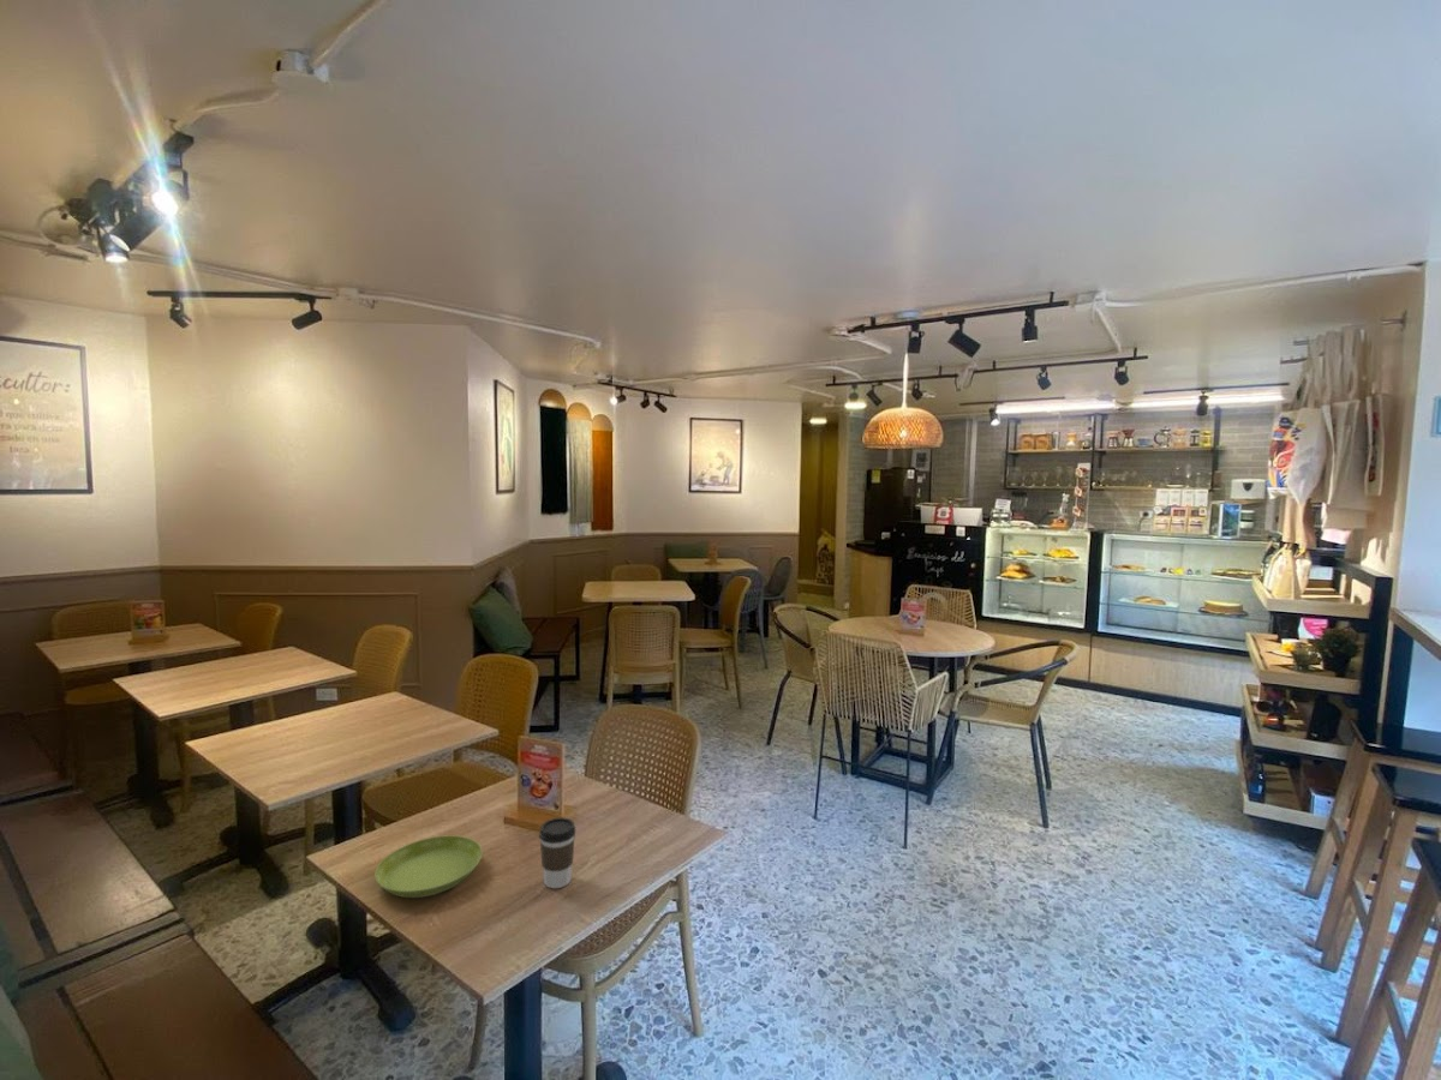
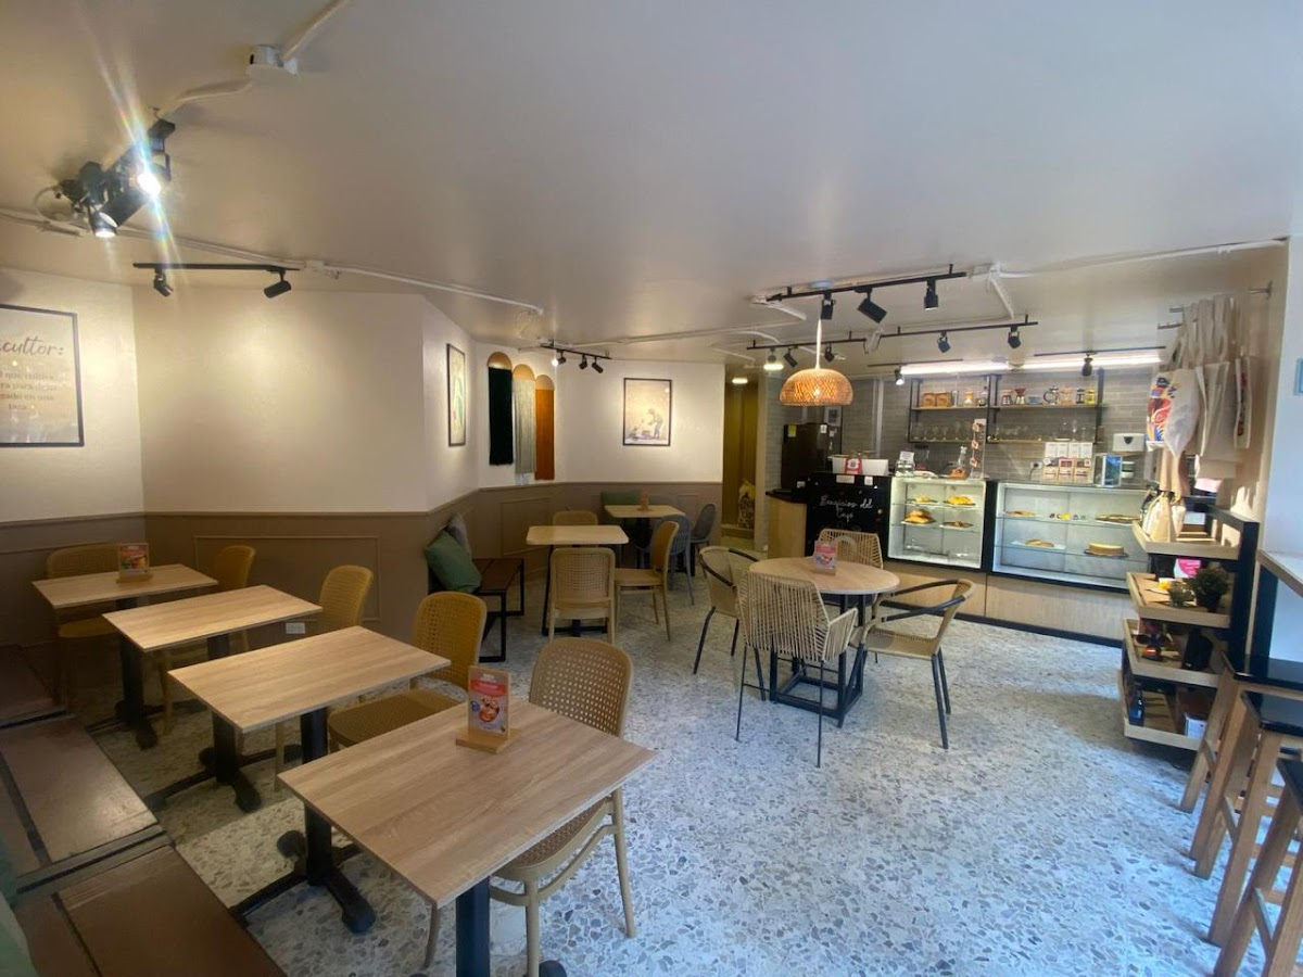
- saucer (430, 868)
- coffee cup (557, 852)
